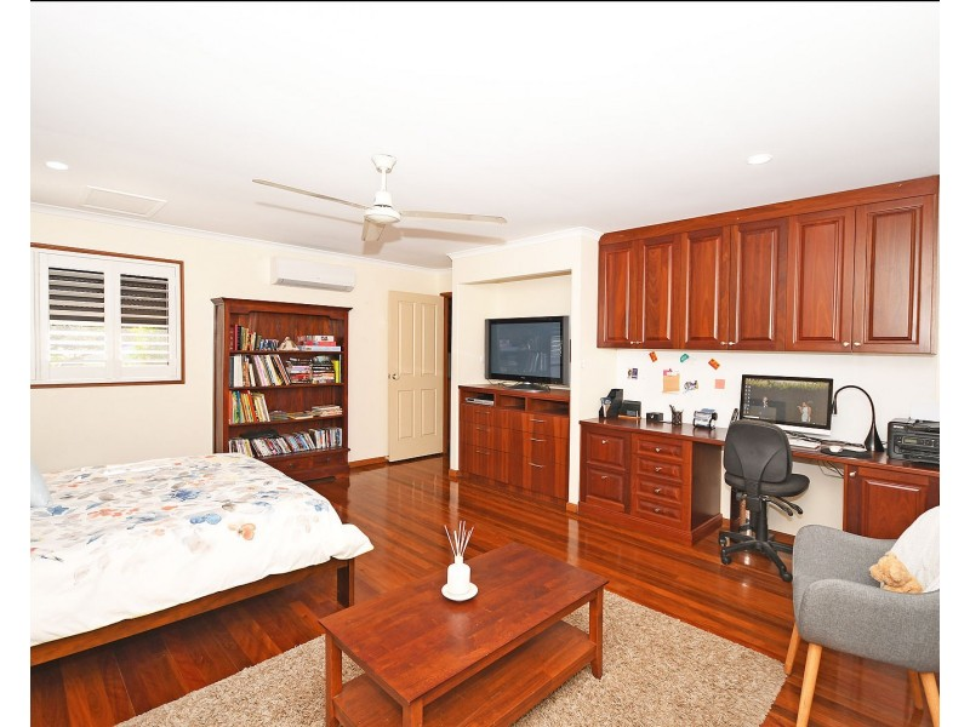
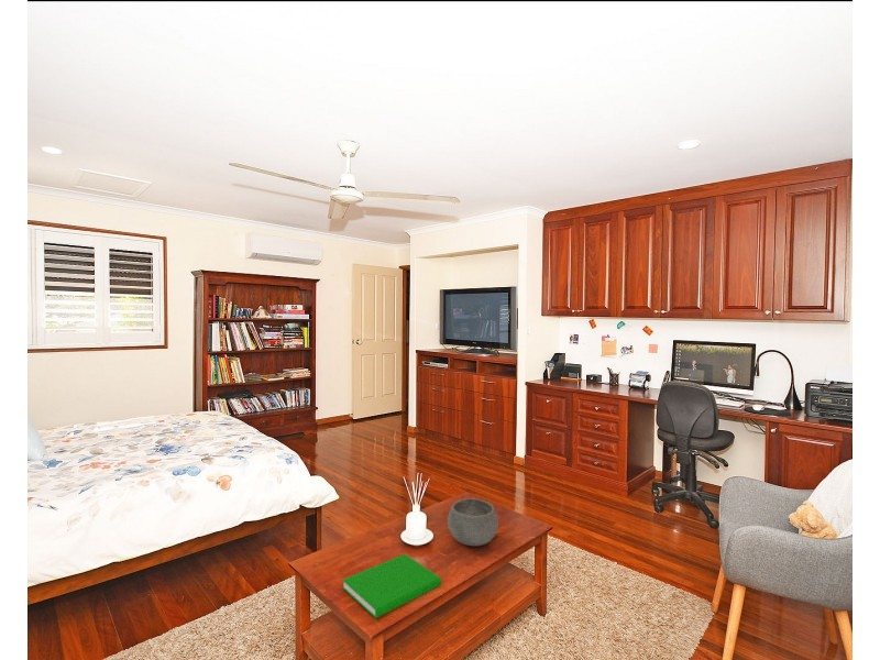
+ book (392, 583)
+ bowl (472, 522)
